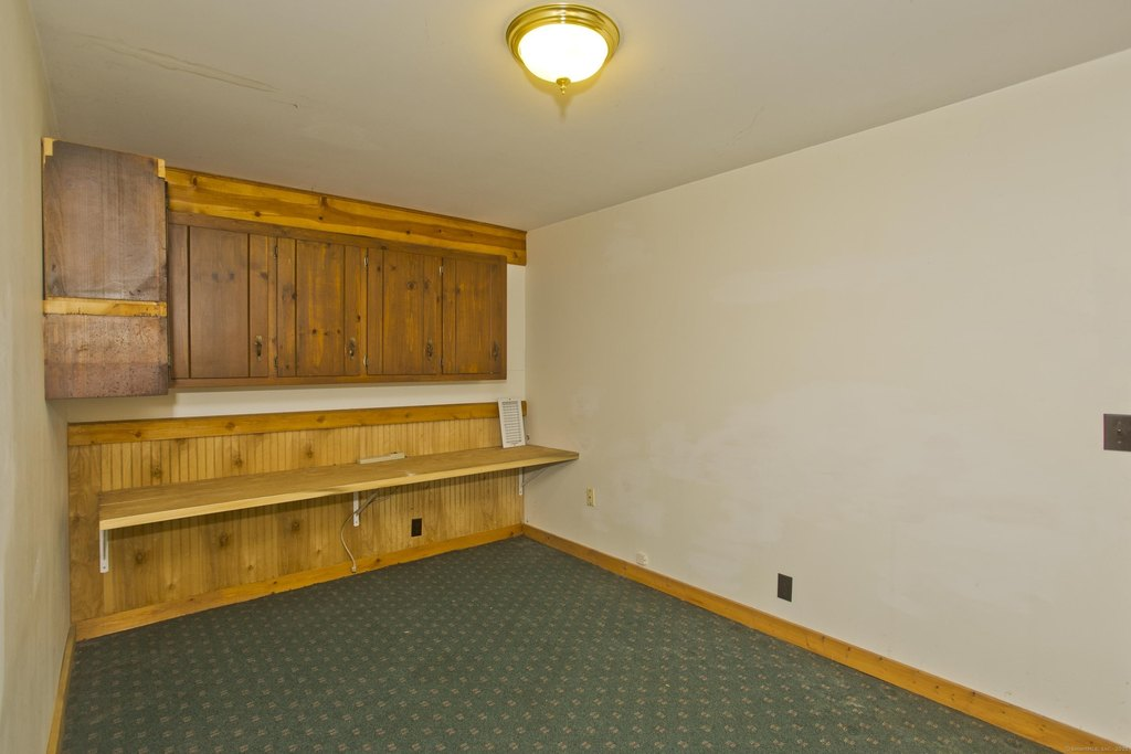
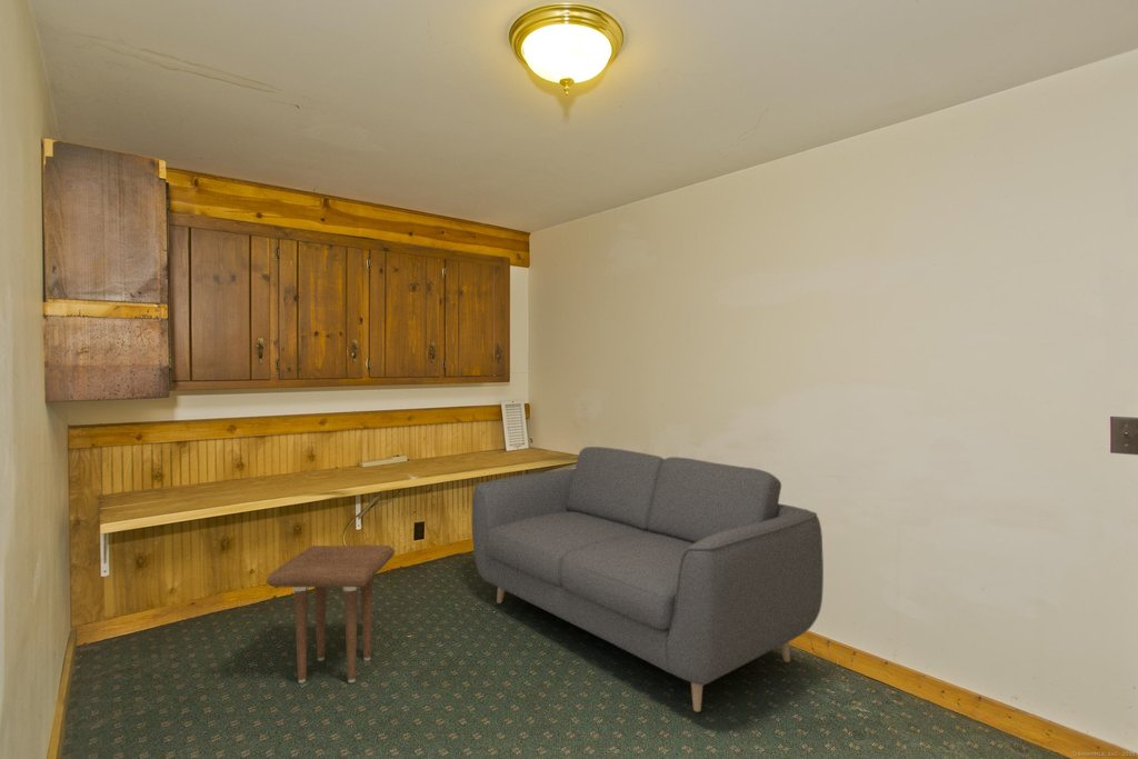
+ sofa (627, 545)
+ side table (345, 611)
